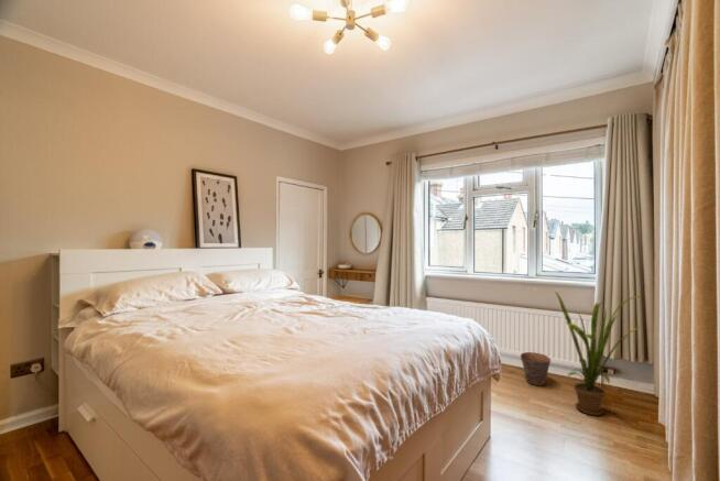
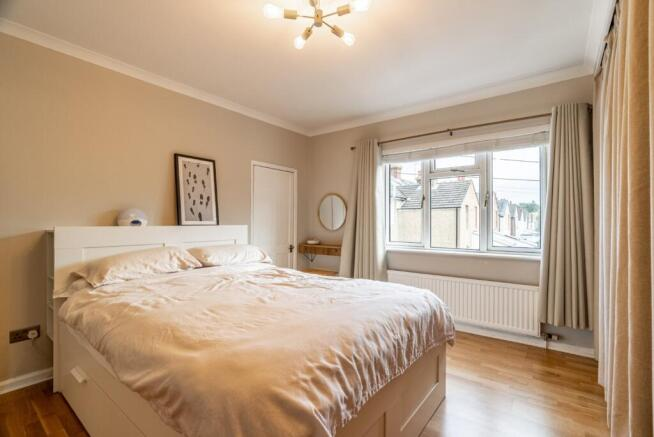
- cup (535, 370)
- house plant (597, 351)
